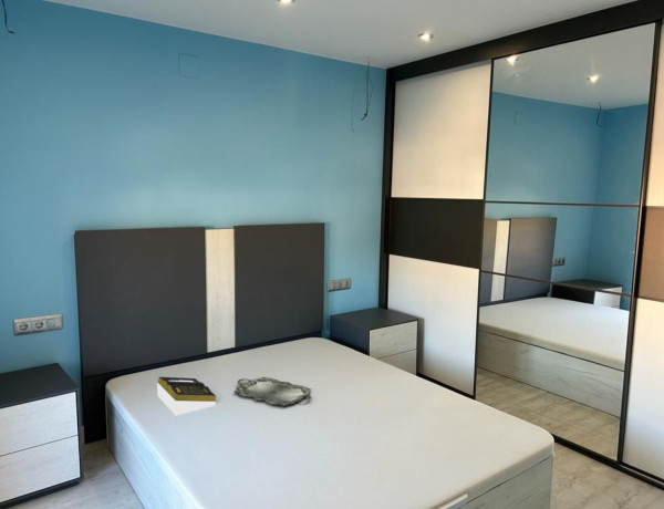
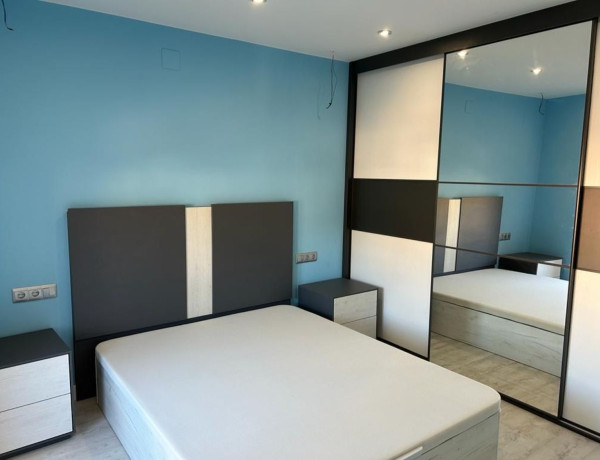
- book (186, 389)
- serving tray (272, 391)
